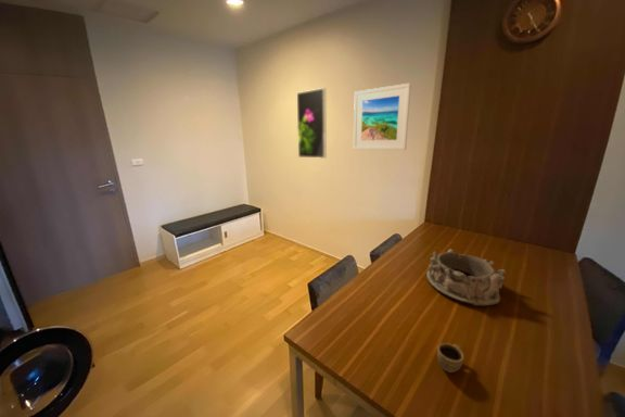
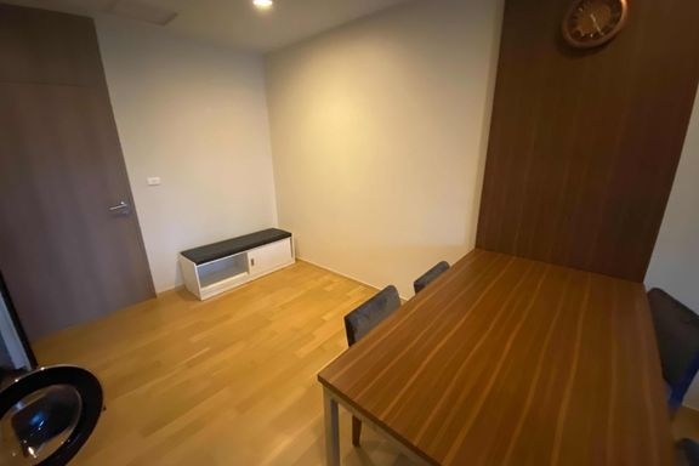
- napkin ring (461, 273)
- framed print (310, 125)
- cup (451, 357)
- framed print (379, 119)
